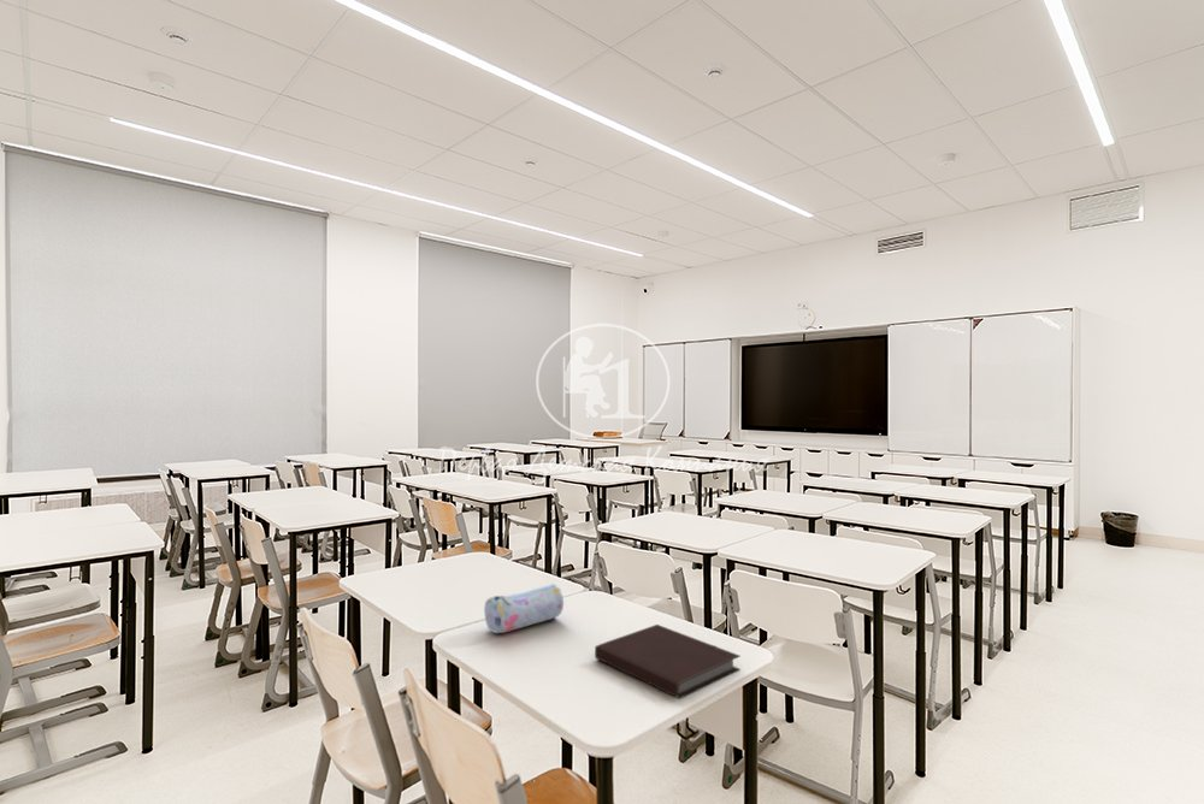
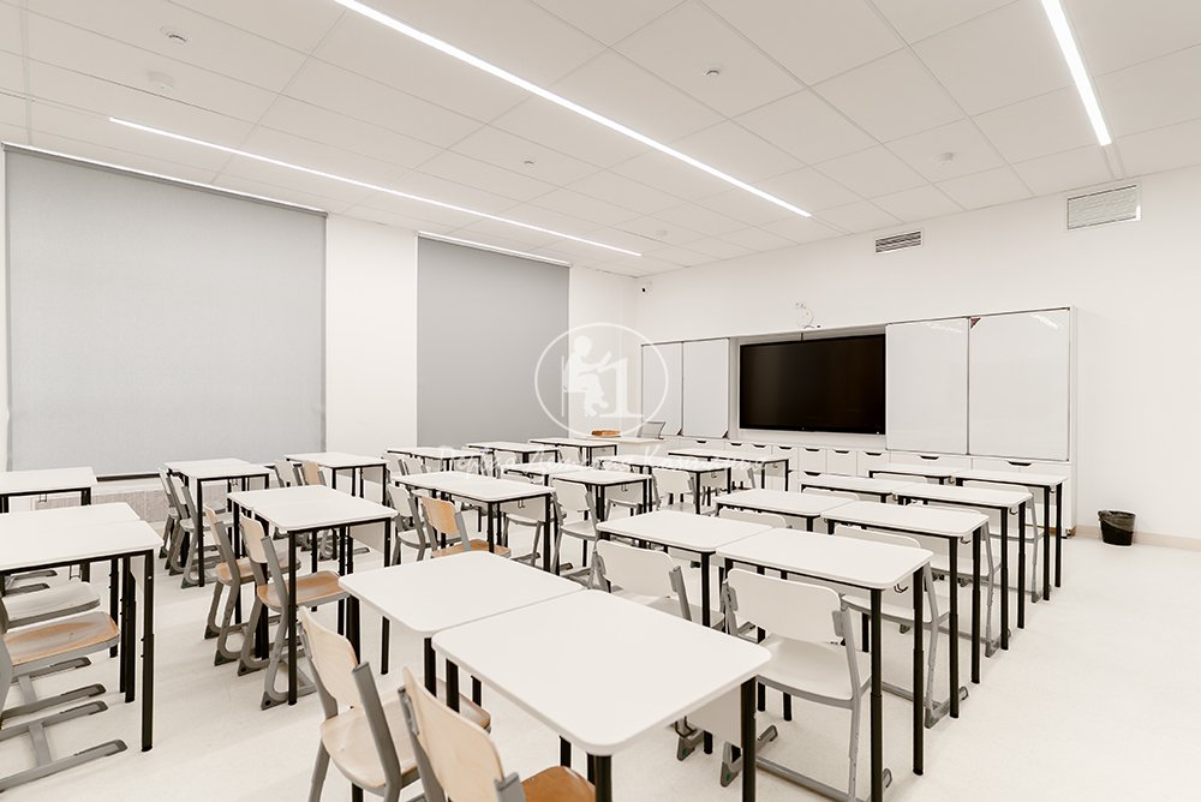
- pencil case (524, 605)
- notebook (666, 657)
